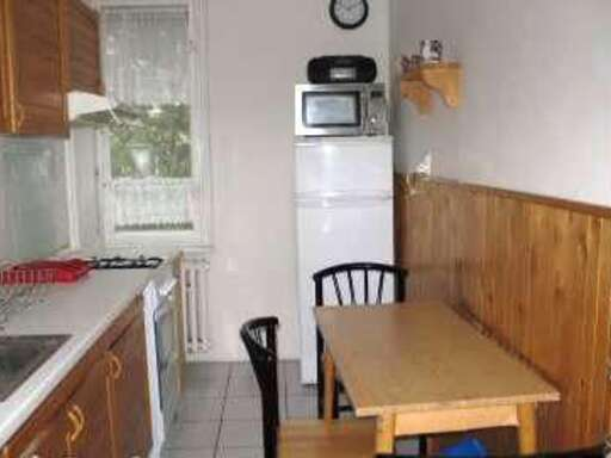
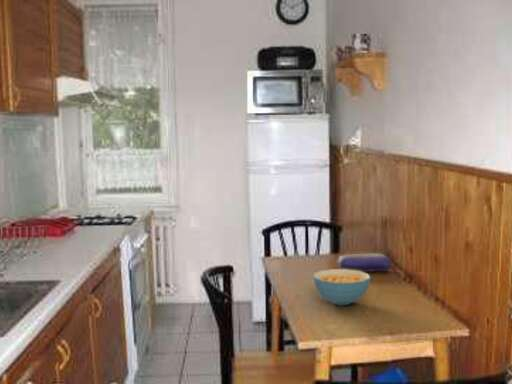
+ cereal bowl (341, 289)
+ pencil case (364, 263)
